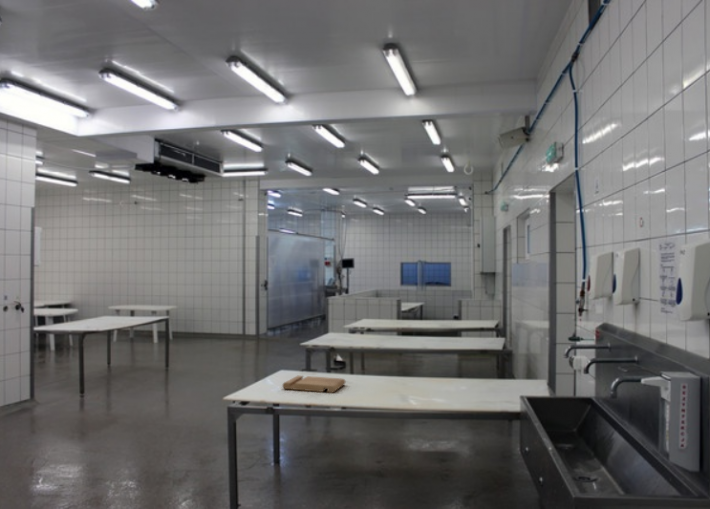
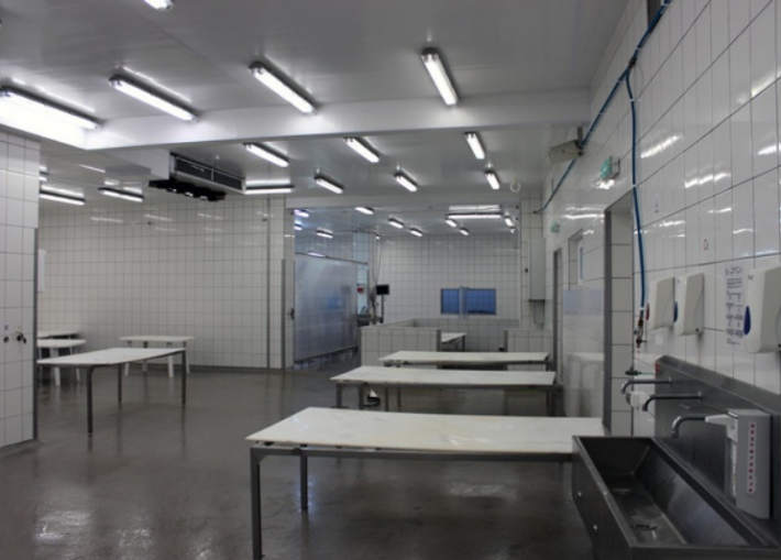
- cutting board (314, 383)
